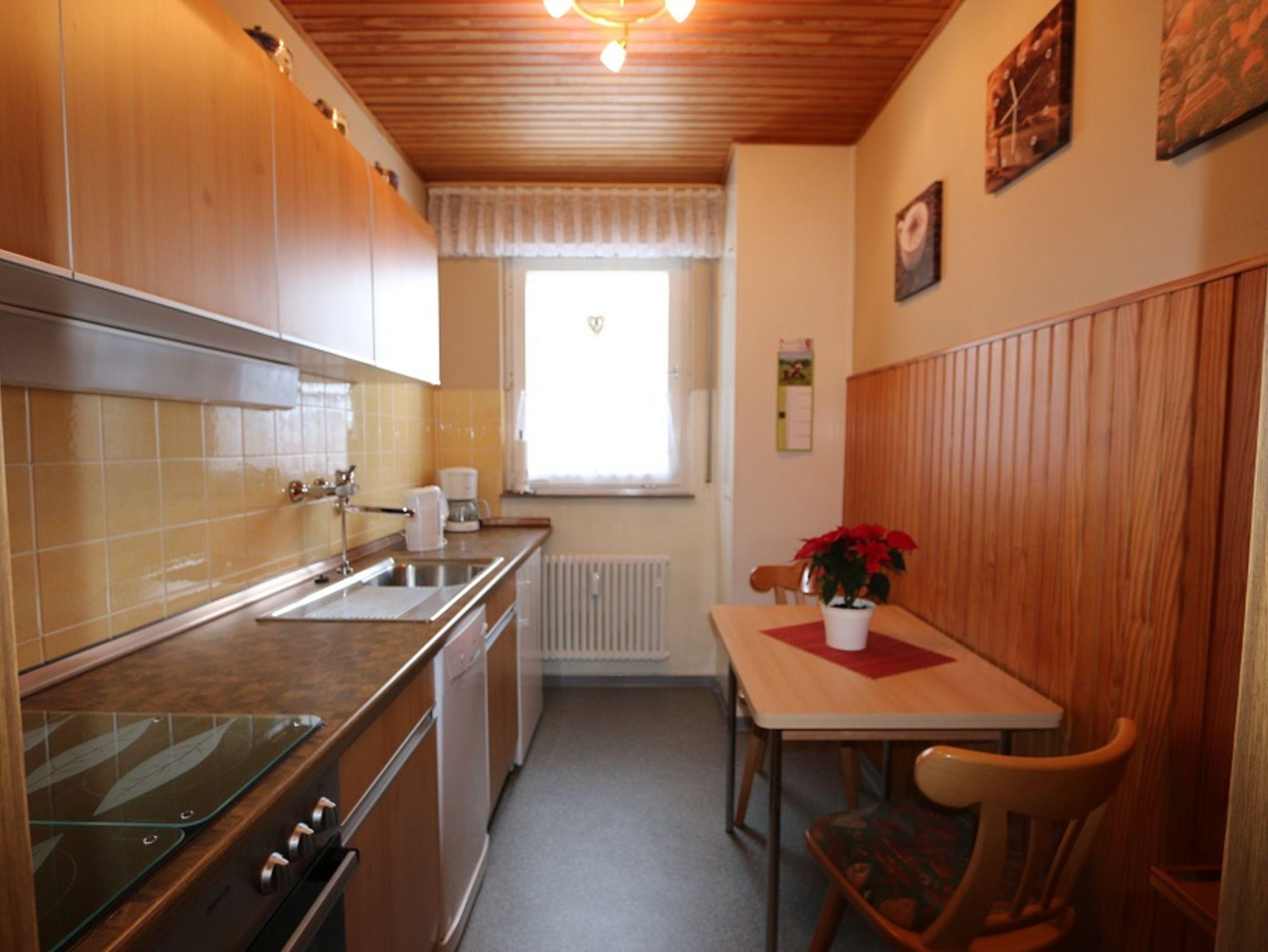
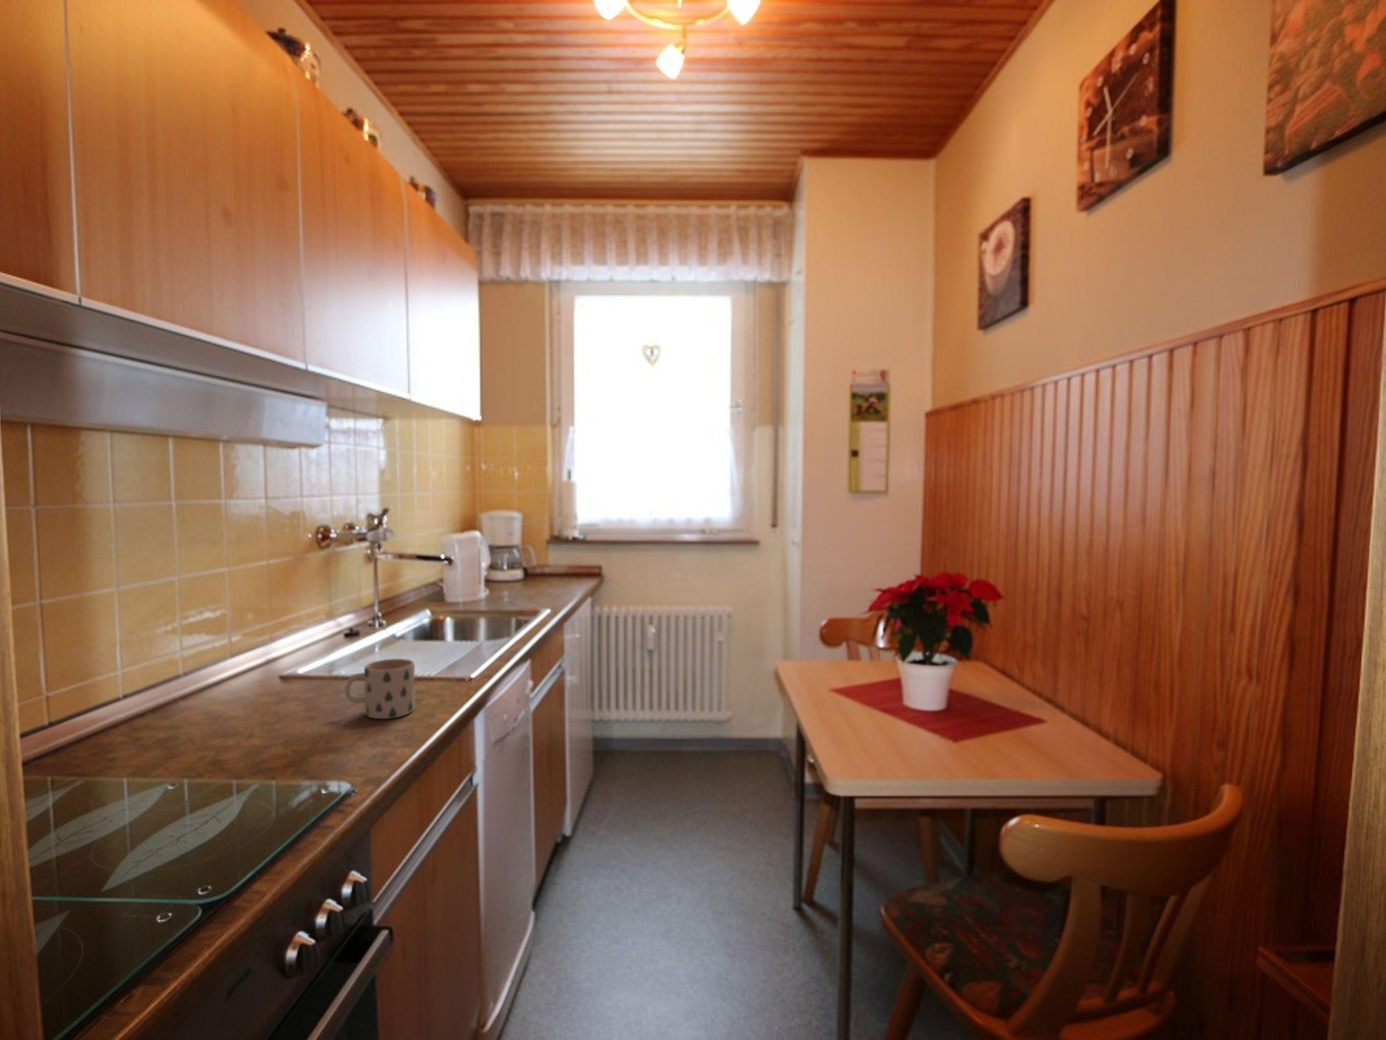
+ mug (379, 689)
